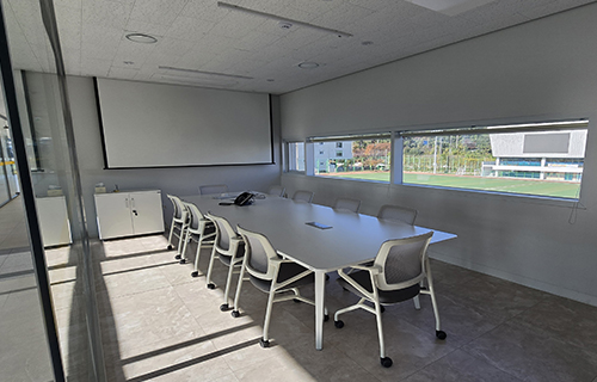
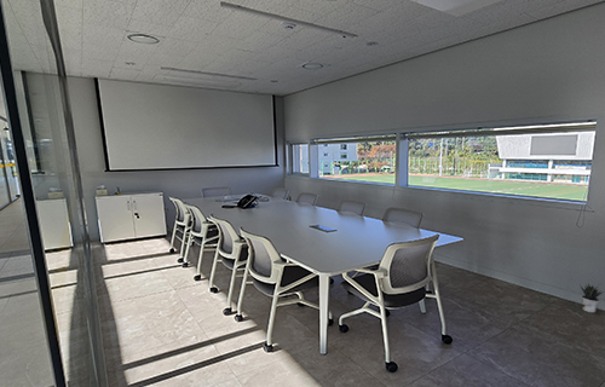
+ potted plant (588, 296)
